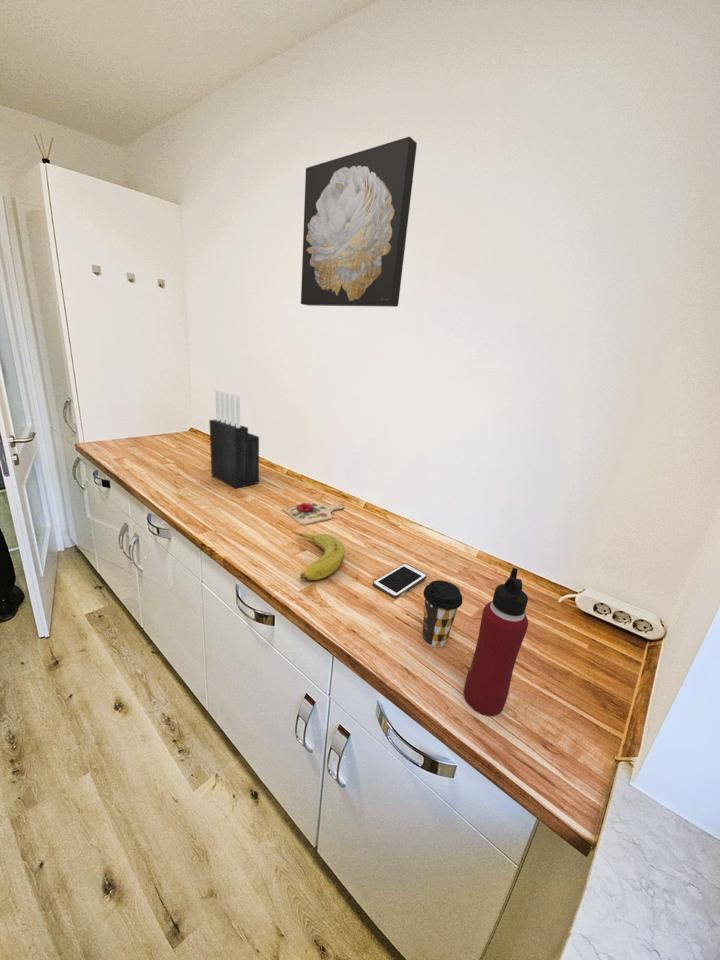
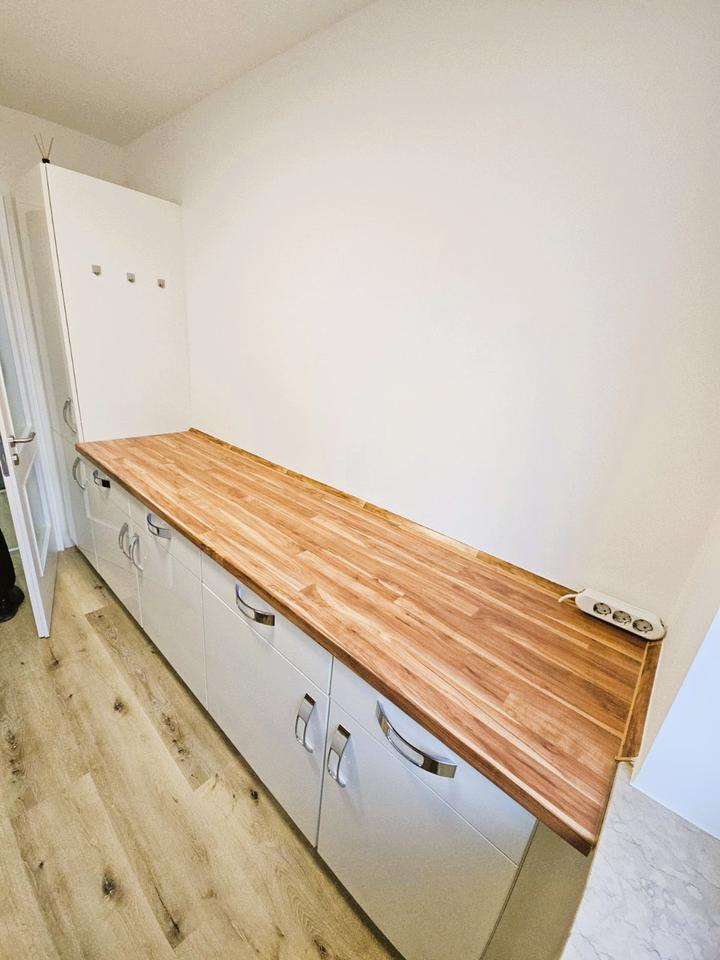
- cell phone (400, 579)
- cutting board (318, 508)
- knife block (236, 437)
- fruit (317, 544)
- coffee cup (439, 614)
- water bottle (498, 640)
- wall art (350, 235)
